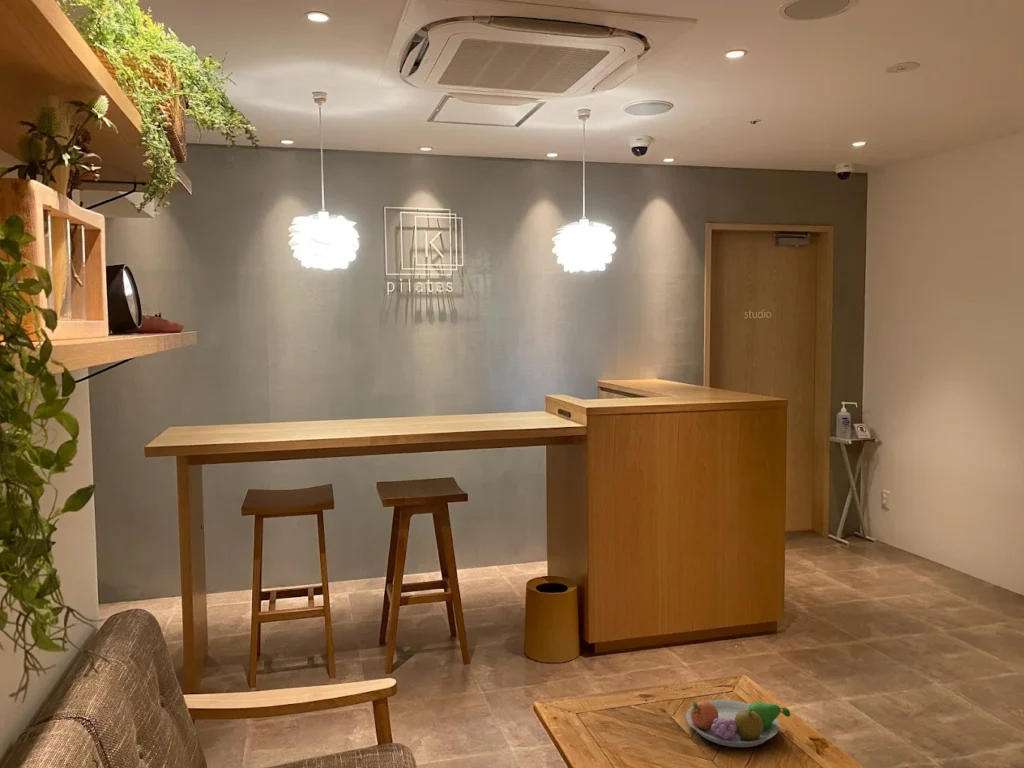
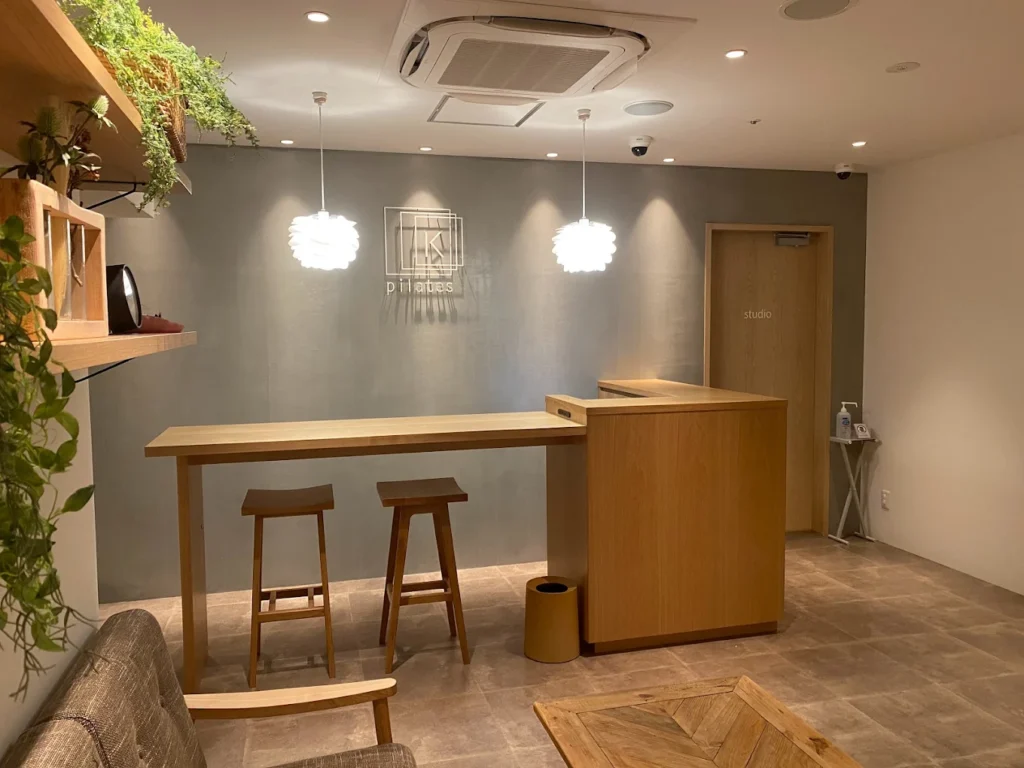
- fruit bowl (735, 712)
